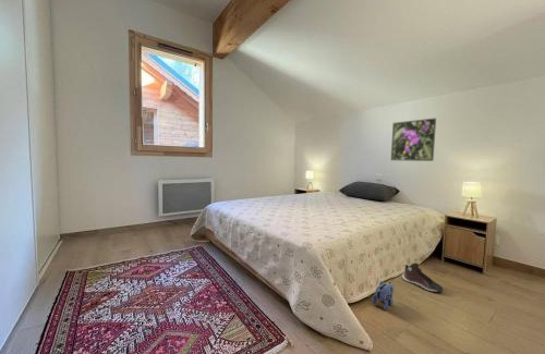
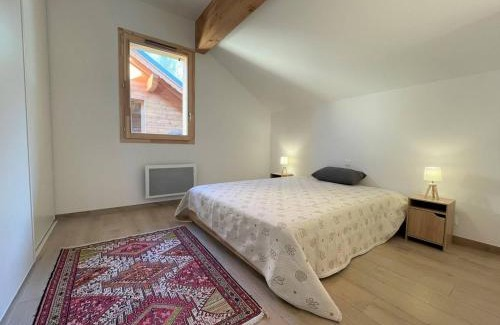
- plush toy (385, 293)
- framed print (411, 141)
- sneaker (422, 274)
